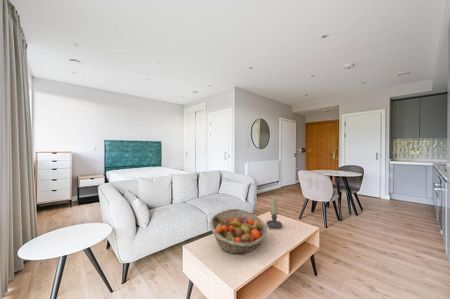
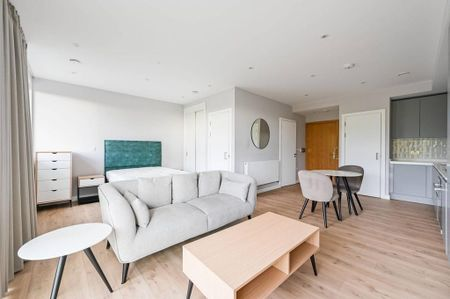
- candle holder (273, 211)
- fruit basket (238, 229)
